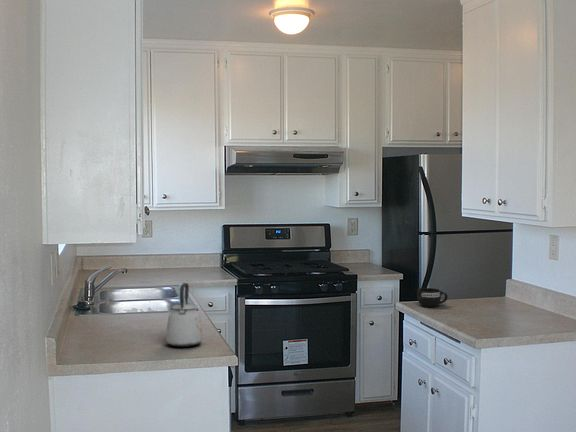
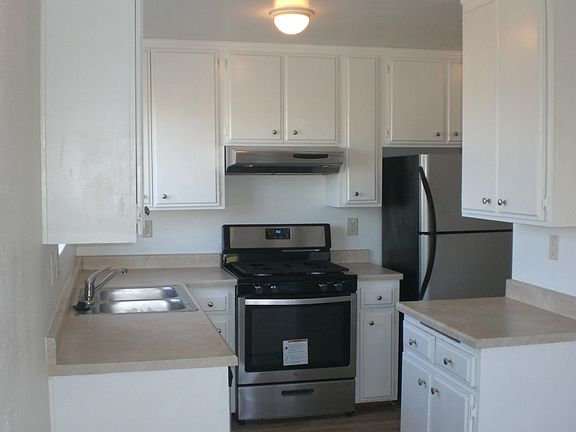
- mug (432, 297)
- kettle (185, 313)
